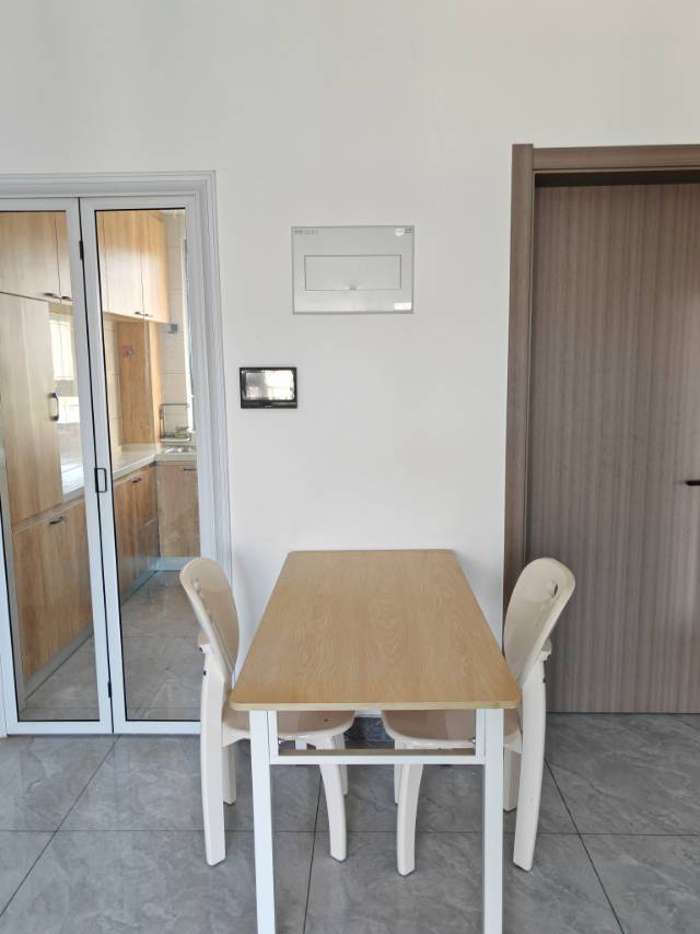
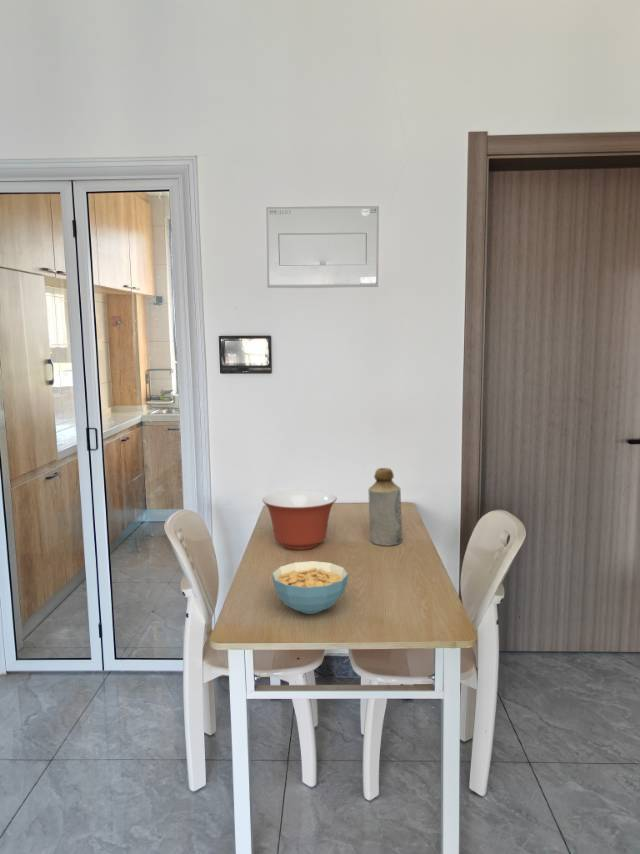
+ cereal bowl (310, 591)
+ bottle (385, 504)
+ mixing bowl (300, 521)
